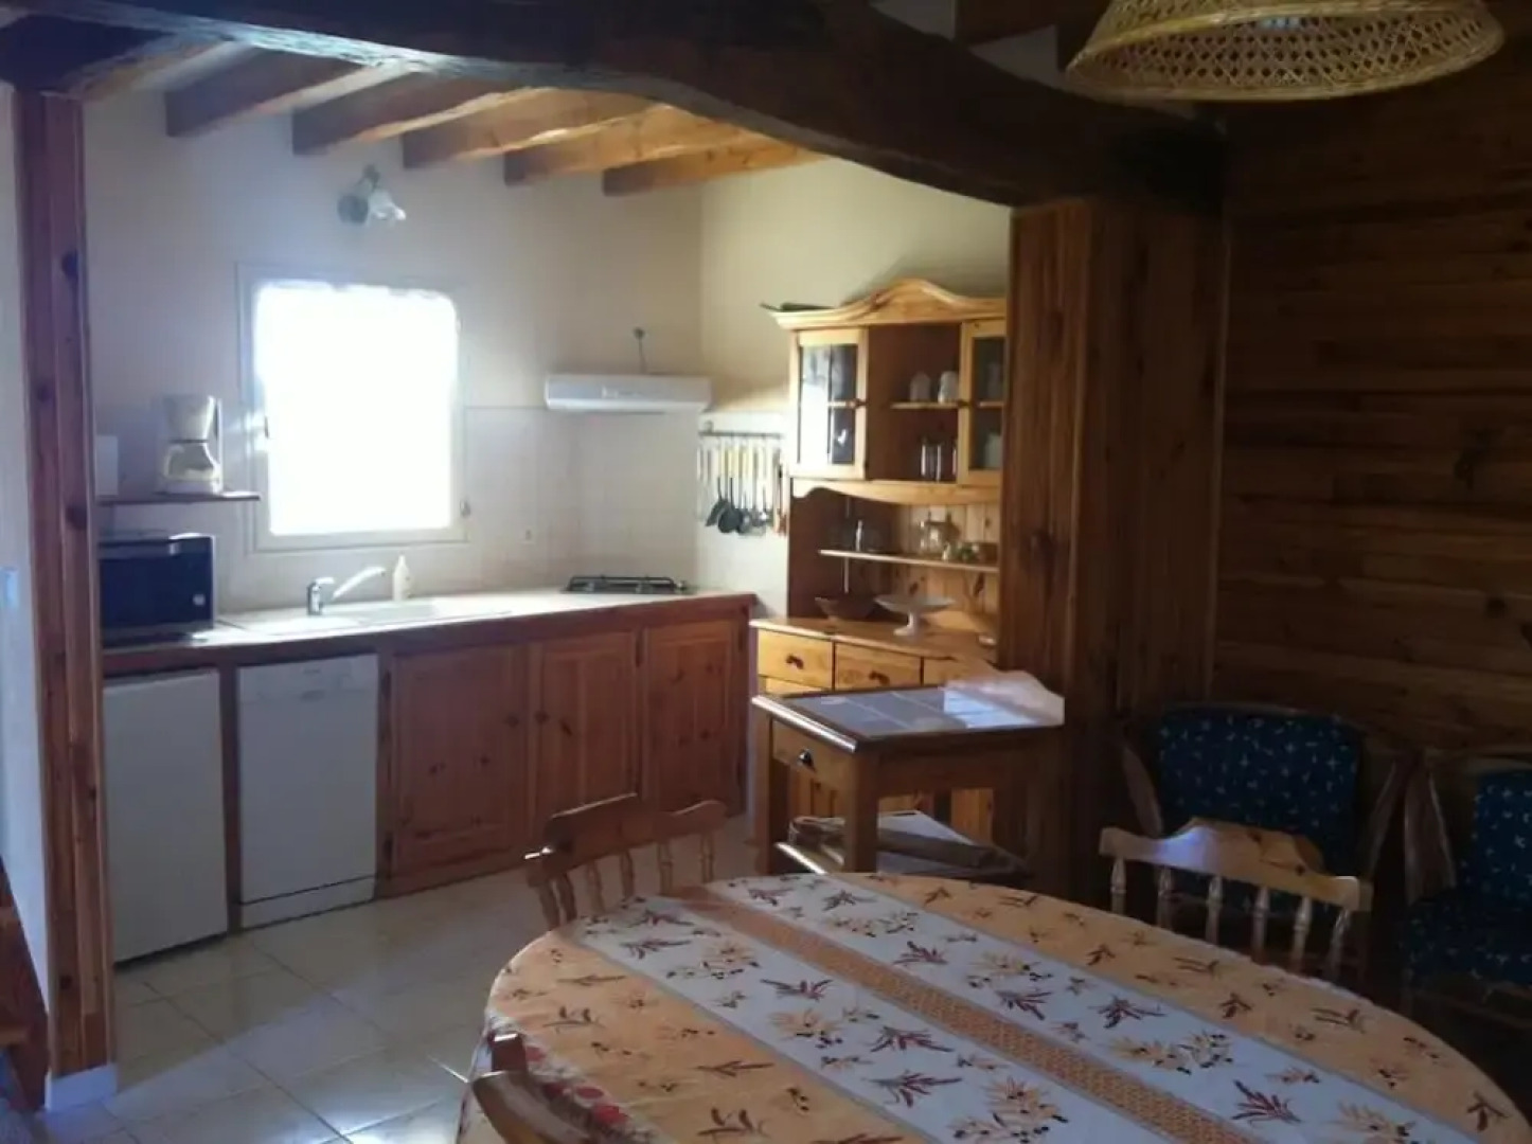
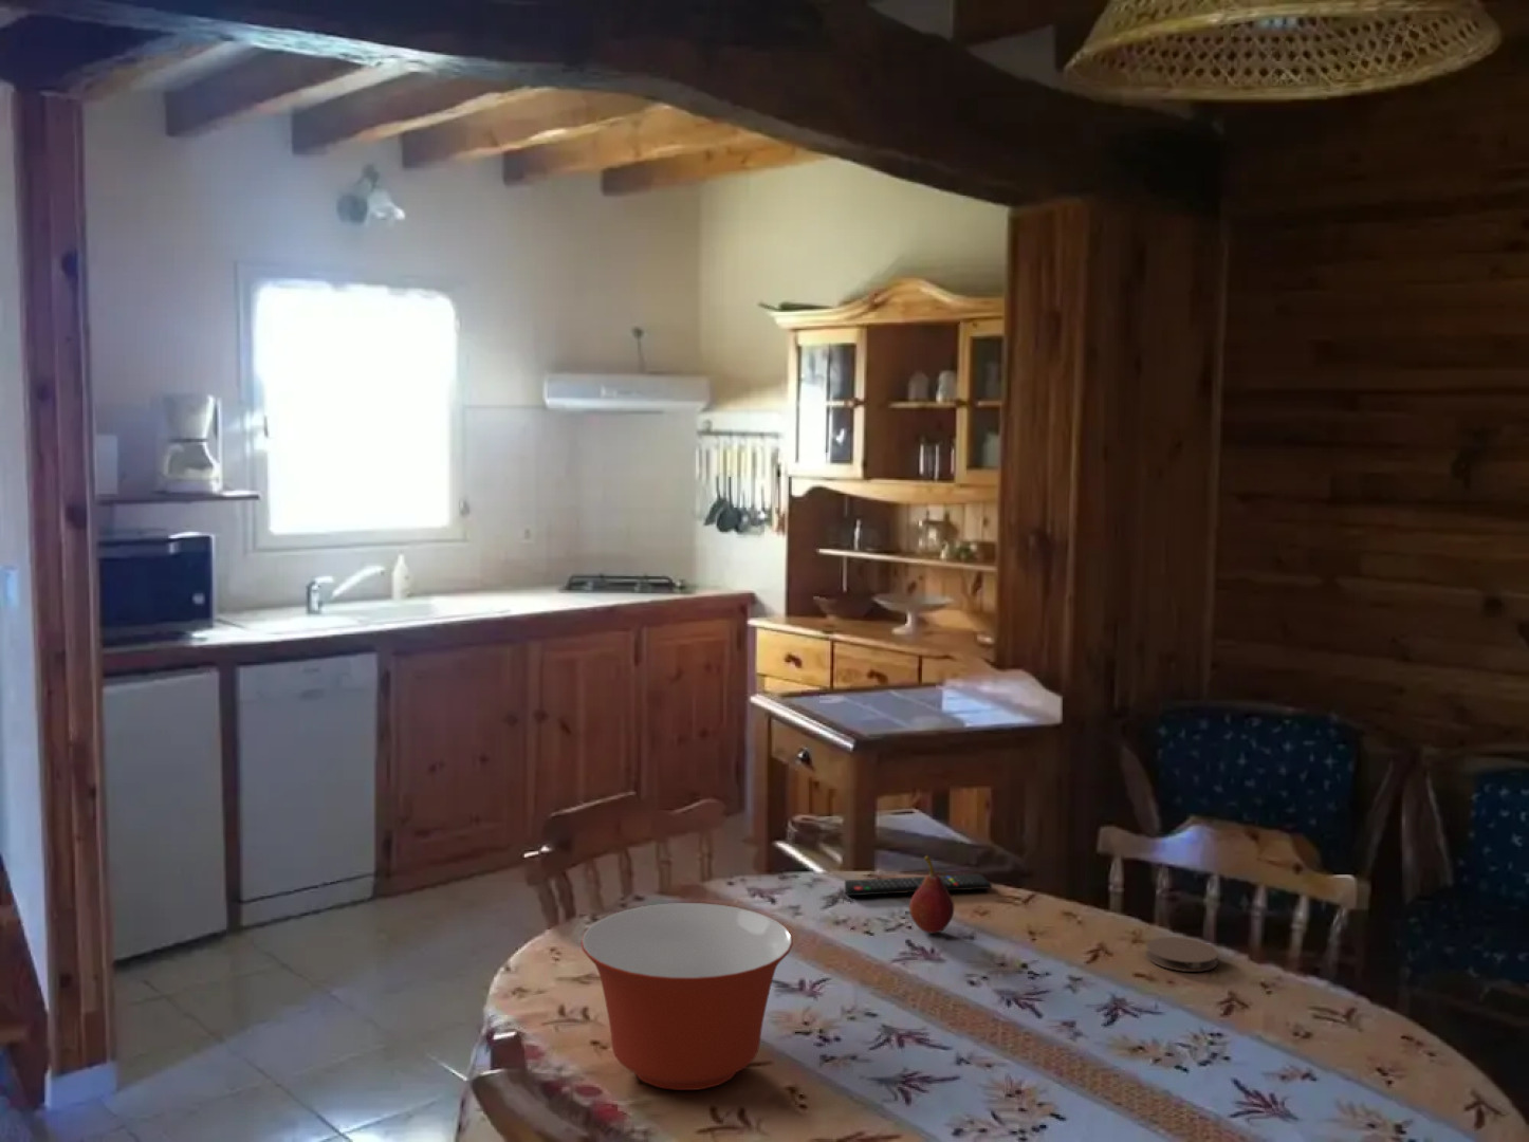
+ coaster (1181, 954)
+ mixing bowl (686, 1002)
+ remote control (916, 886)
+ fruit (932, 892)
